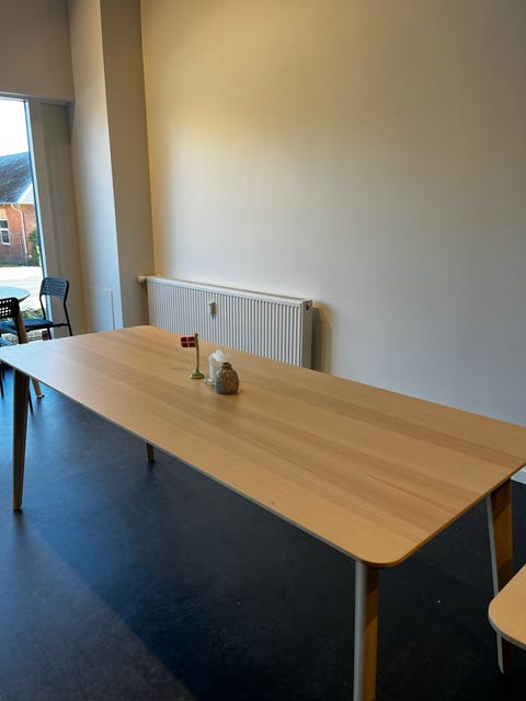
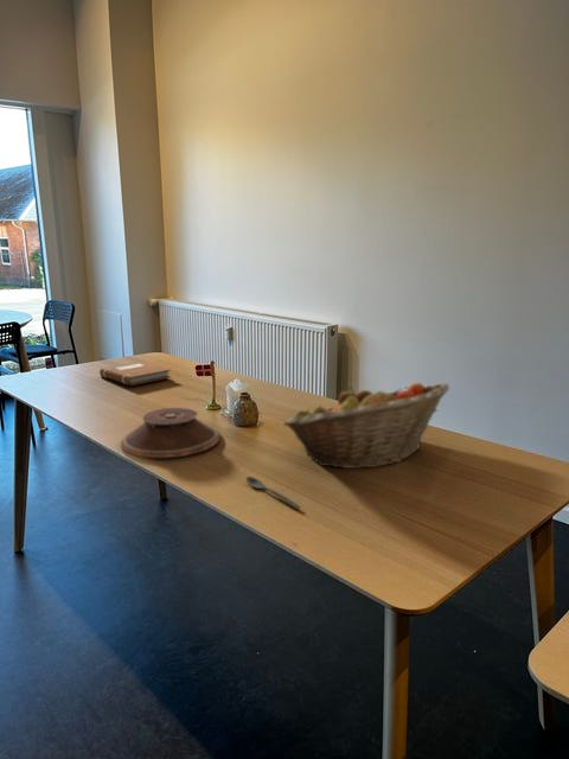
+ plate (170, 427)
+ spoon (271, 491)
+ notebook (134, 372)
+ fruit basket (367, 416)
